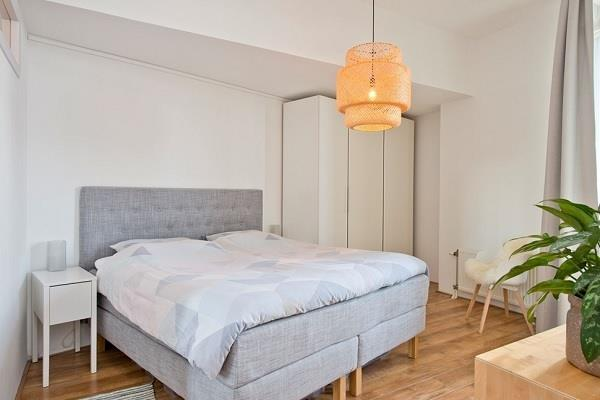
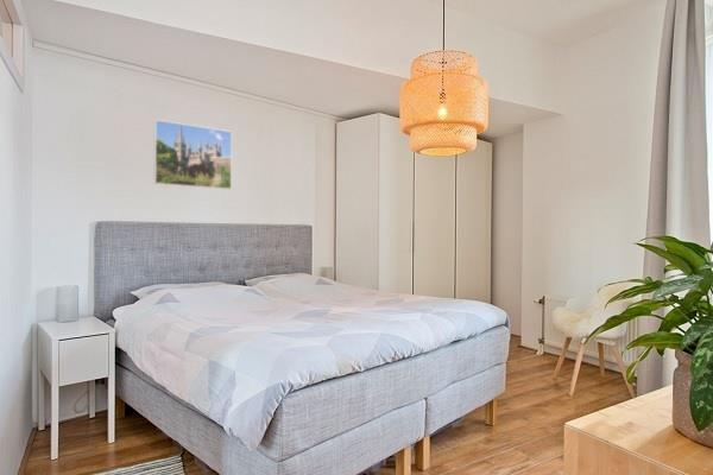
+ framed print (194, 156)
